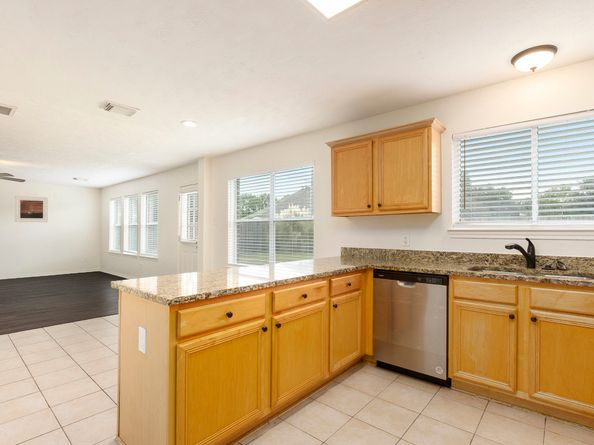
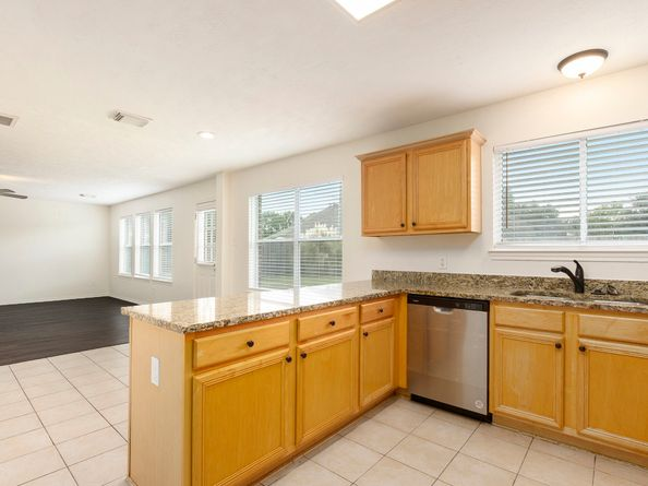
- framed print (31, 209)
